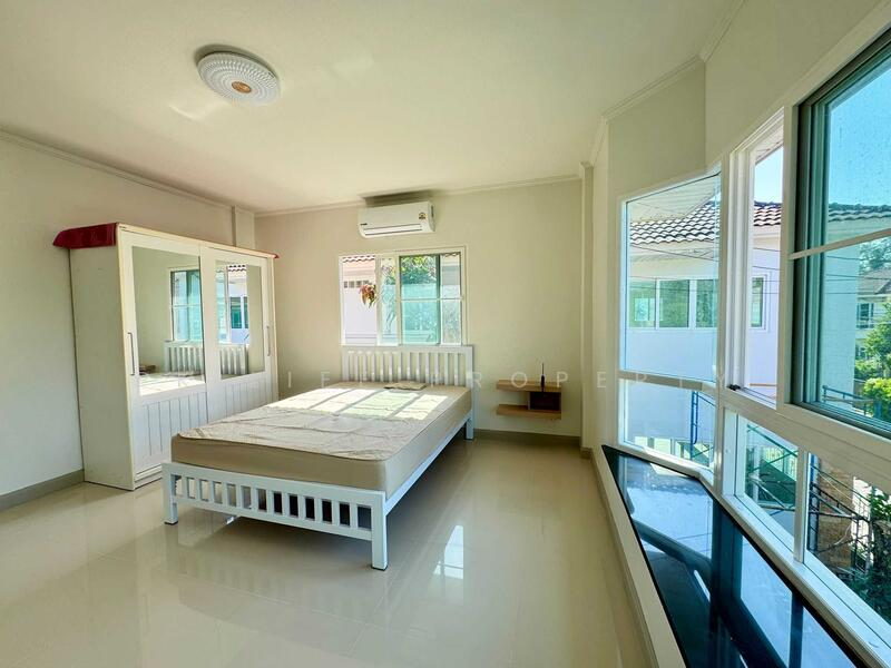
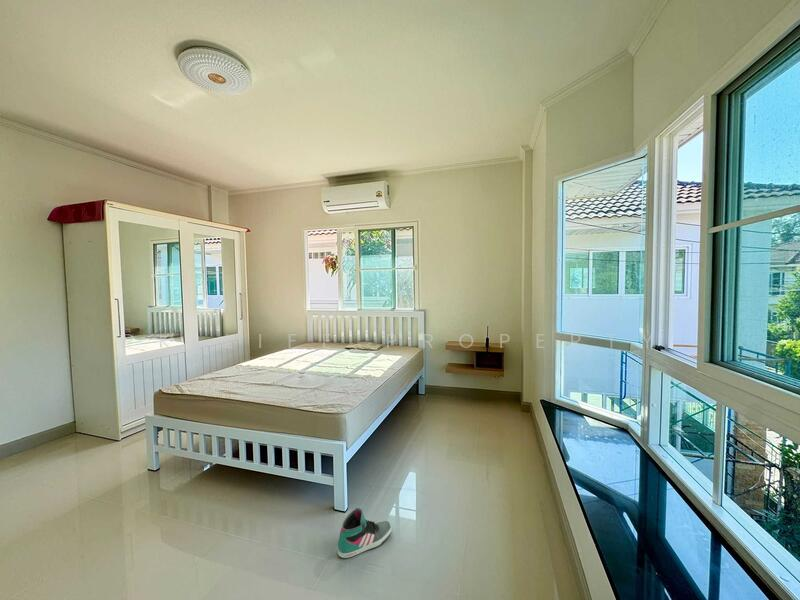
+ sneaker (365, 525)
